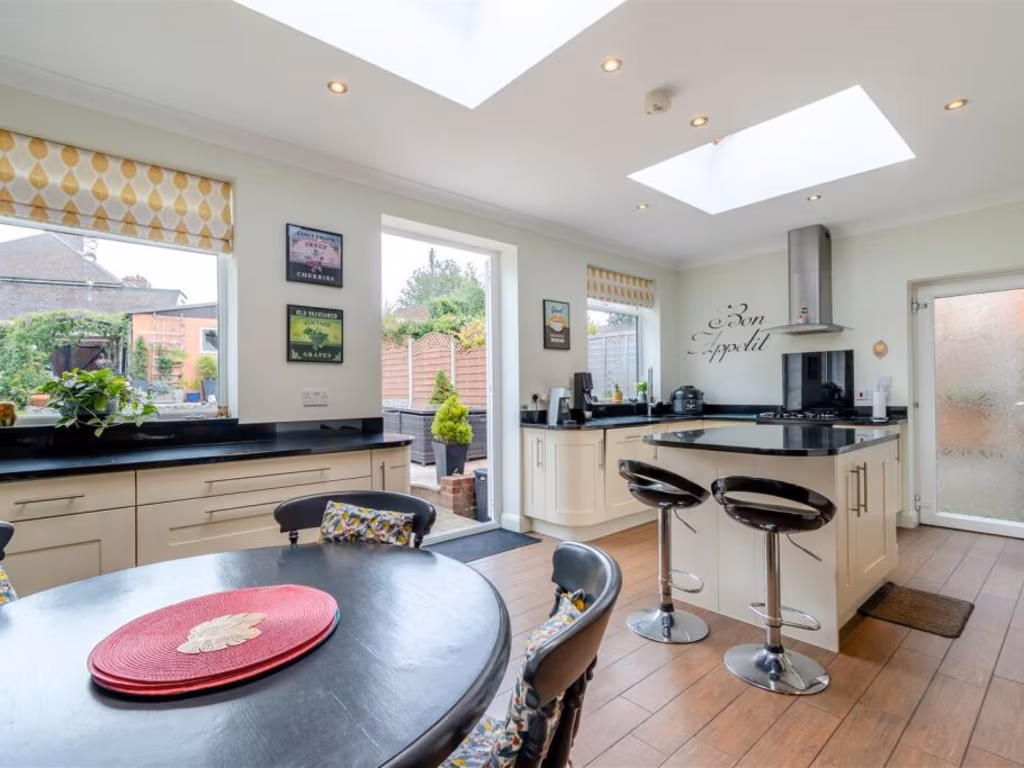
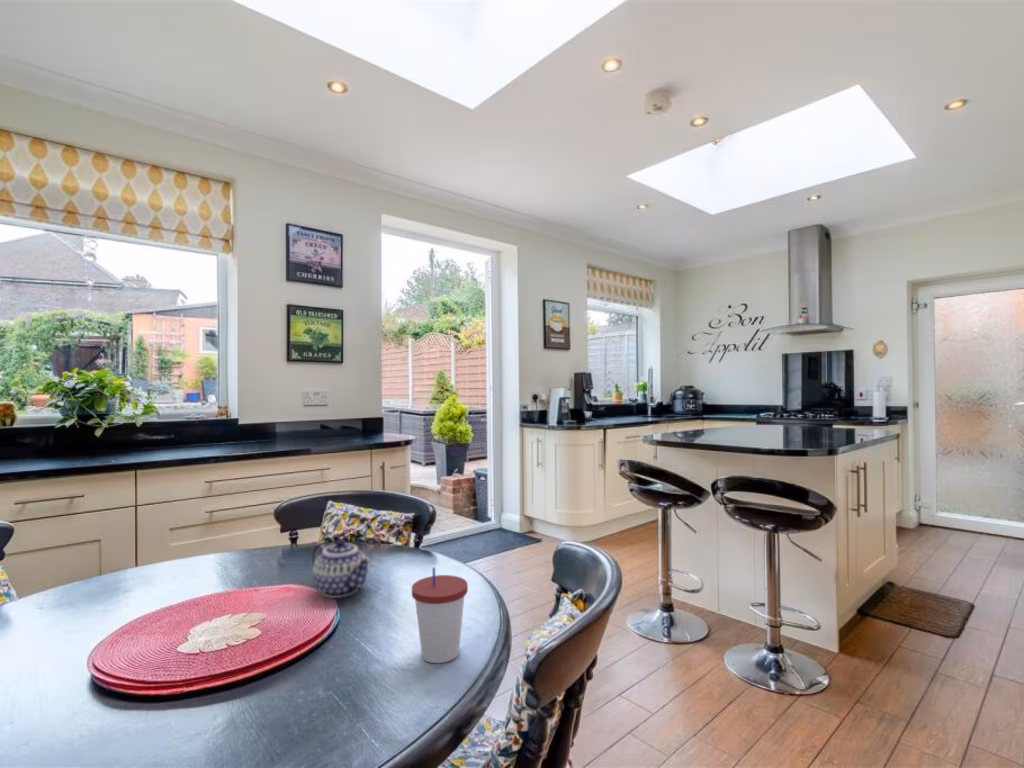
+ teapot (340, 564)
+ cup (440, 610)
